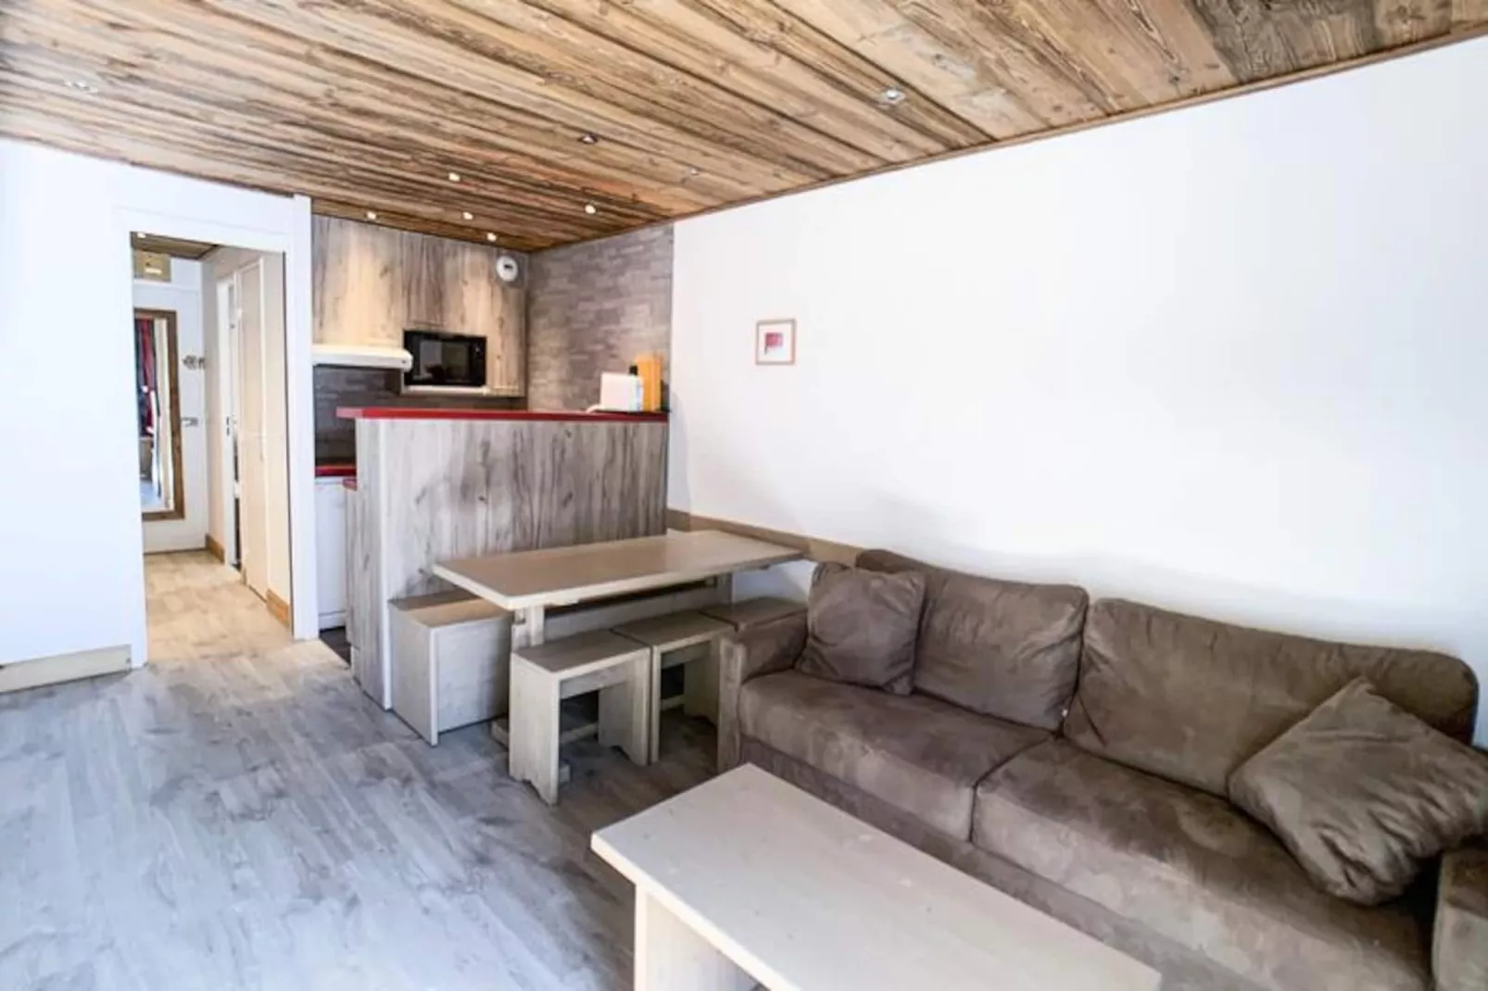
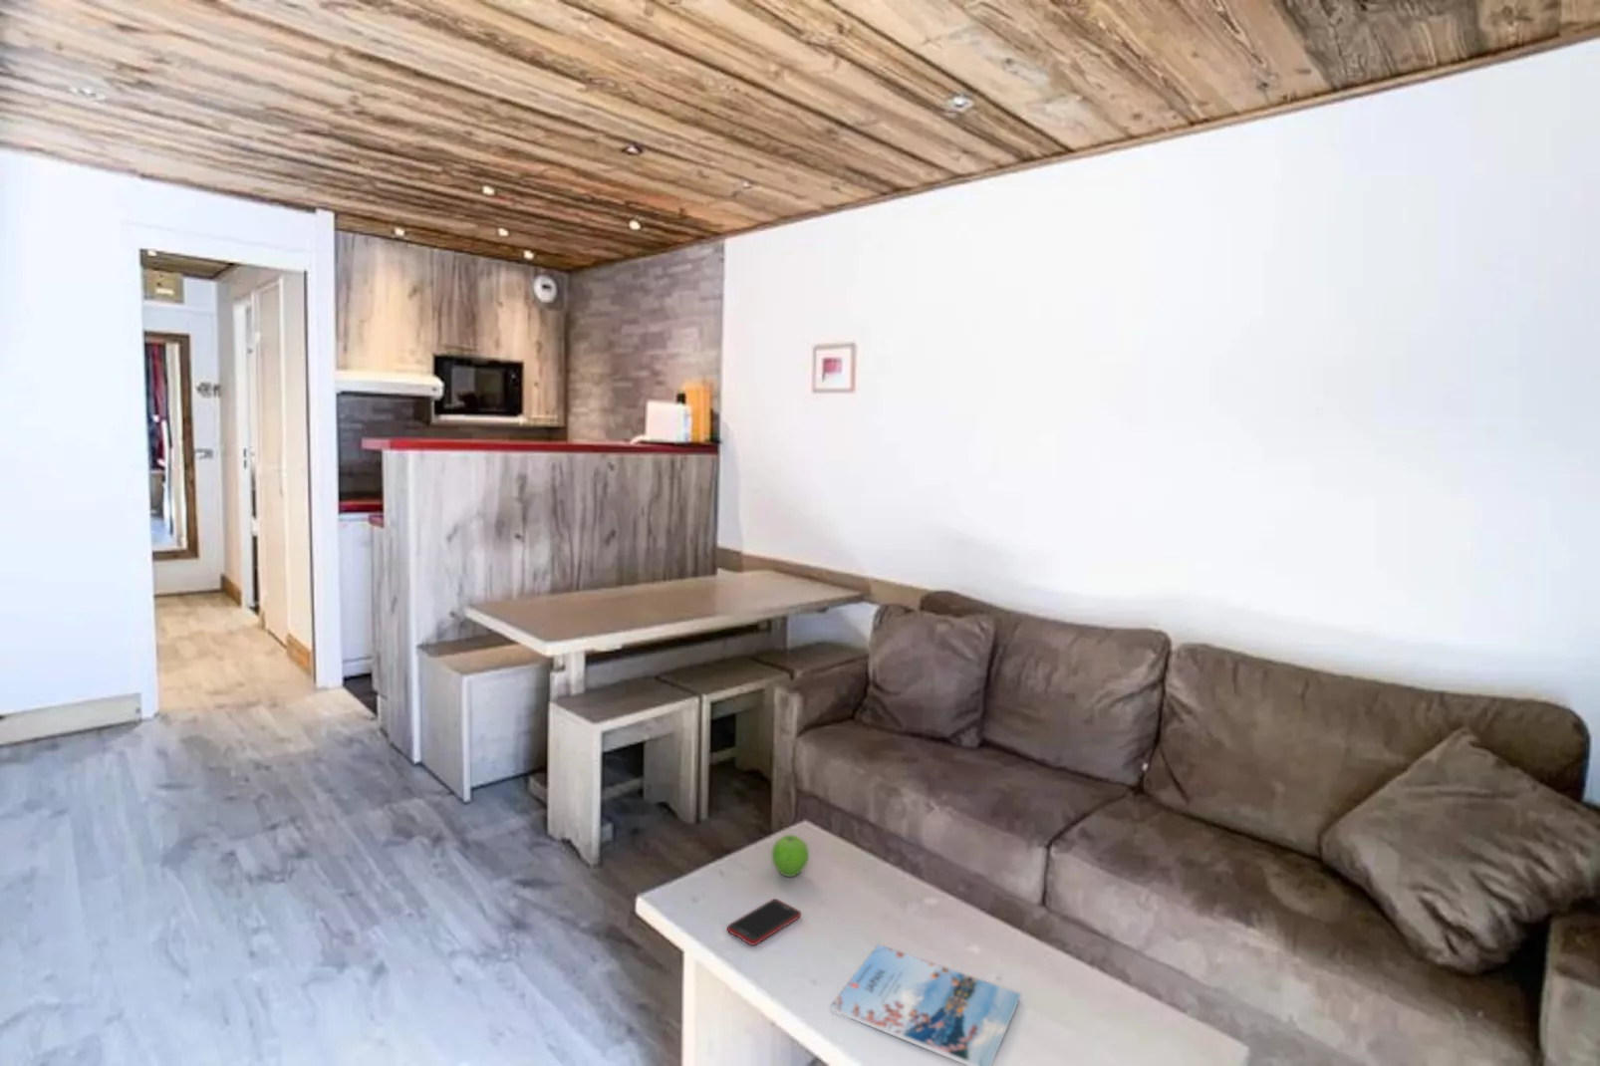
+ magazine (927, 1002)
+ cell phone (764, 921)
+ fruit (790, 855)
